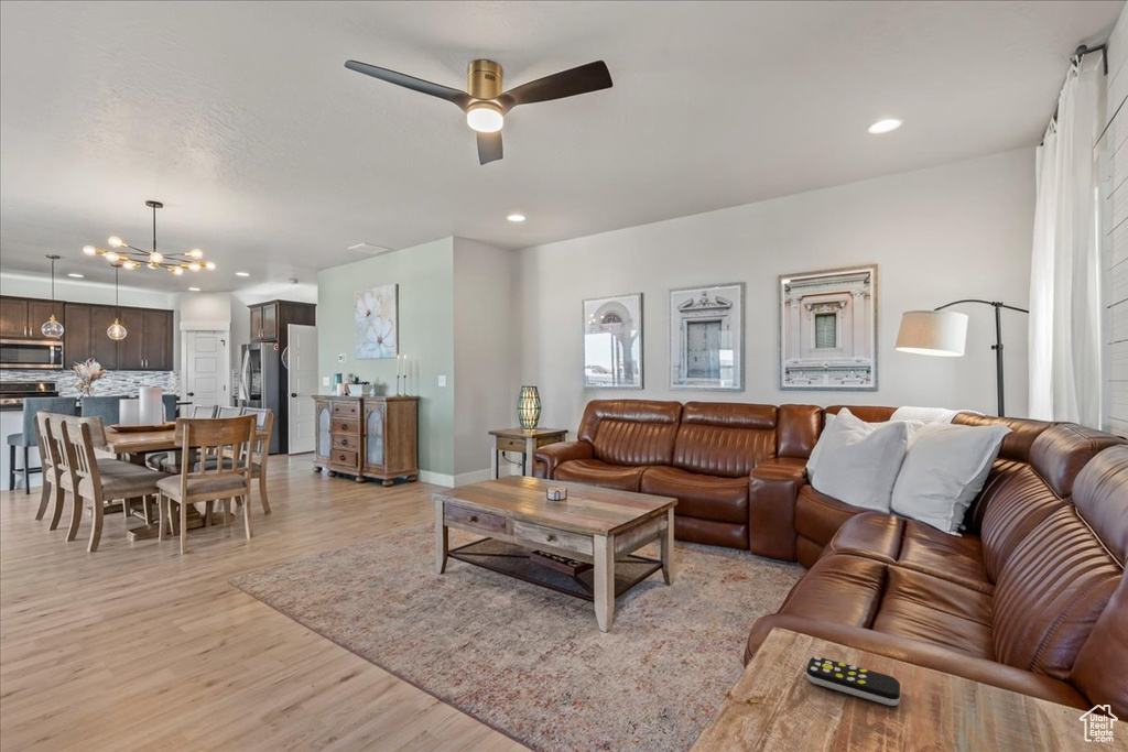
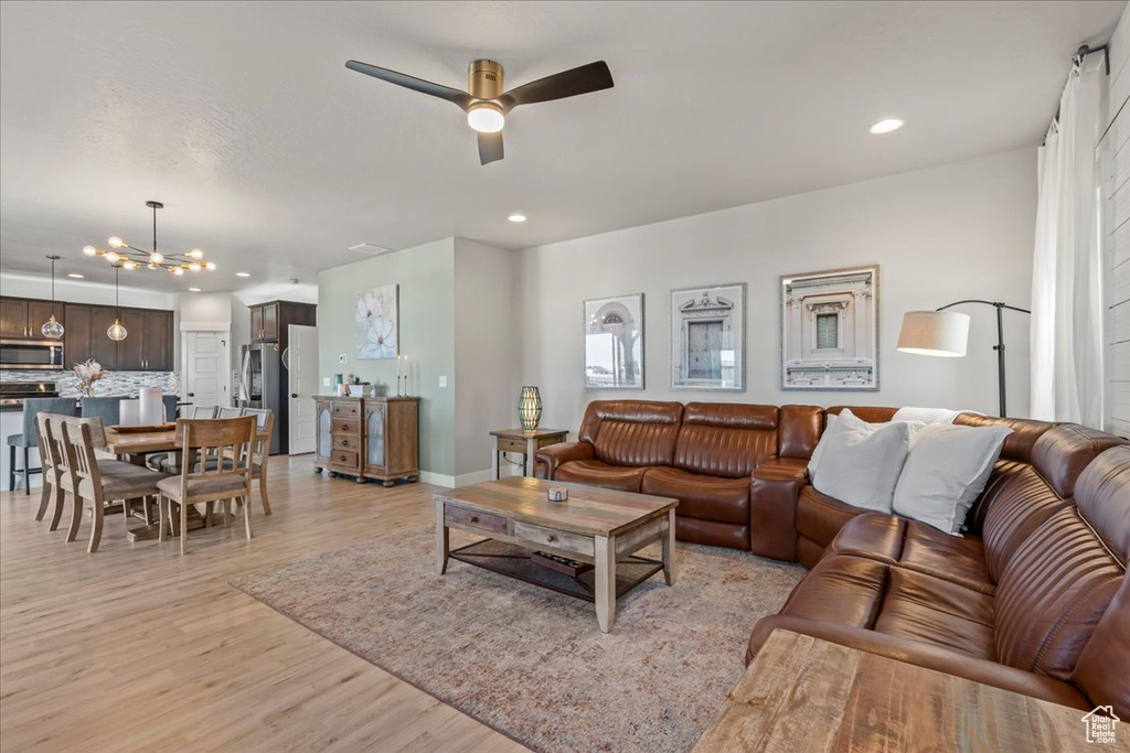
- remote control (852, 678)
